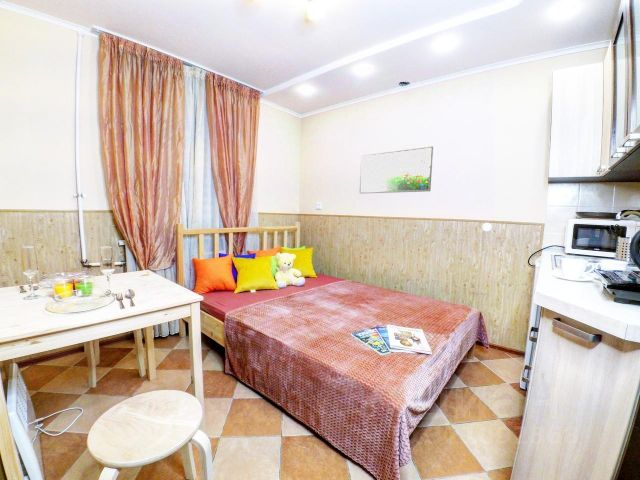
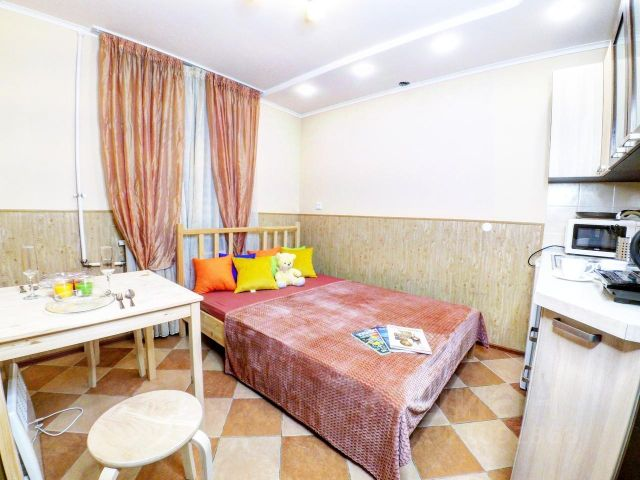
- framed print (392, 172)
